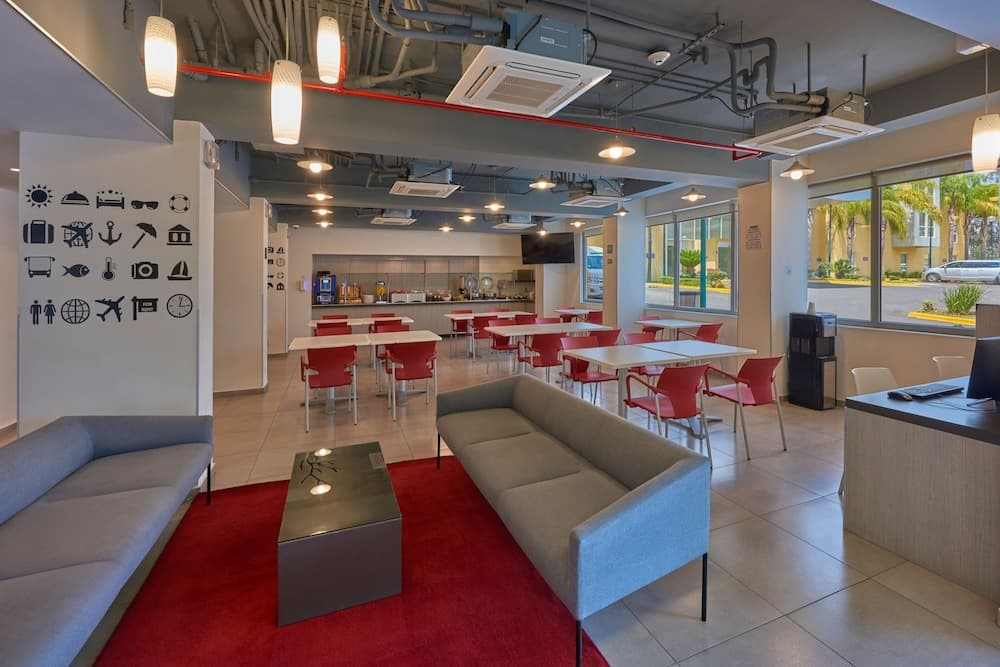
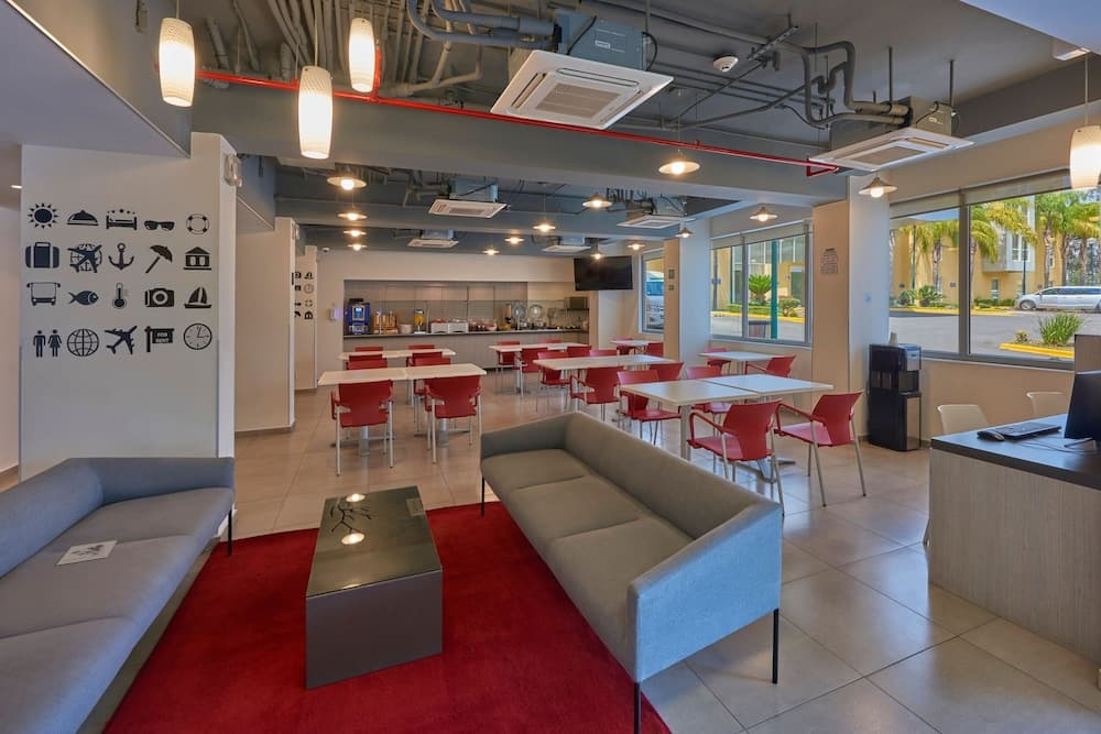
+ architectural model (88, 549)
